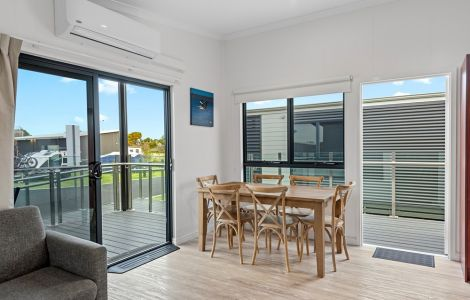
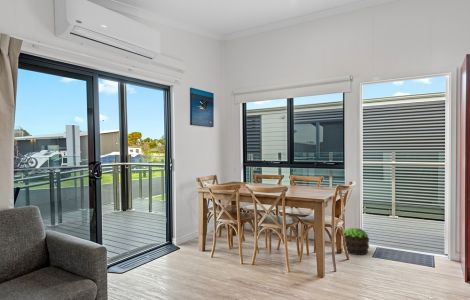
+ potted plant (355, 239)
